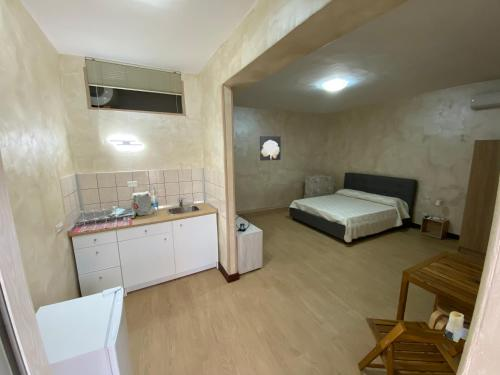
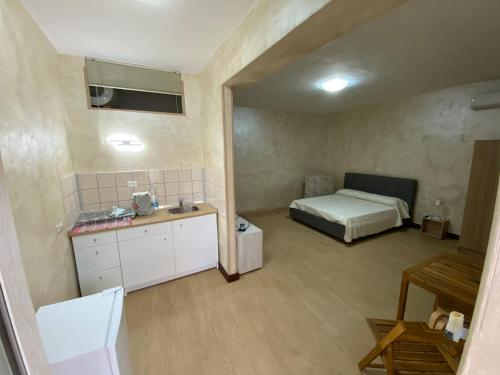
- wall art (270, 148)
